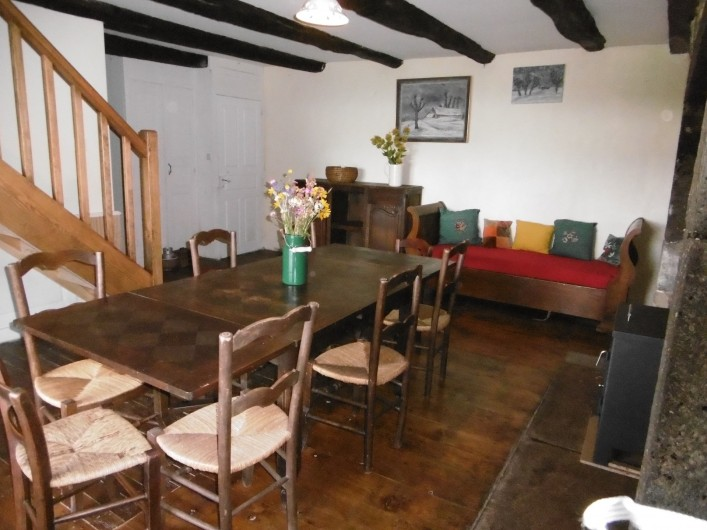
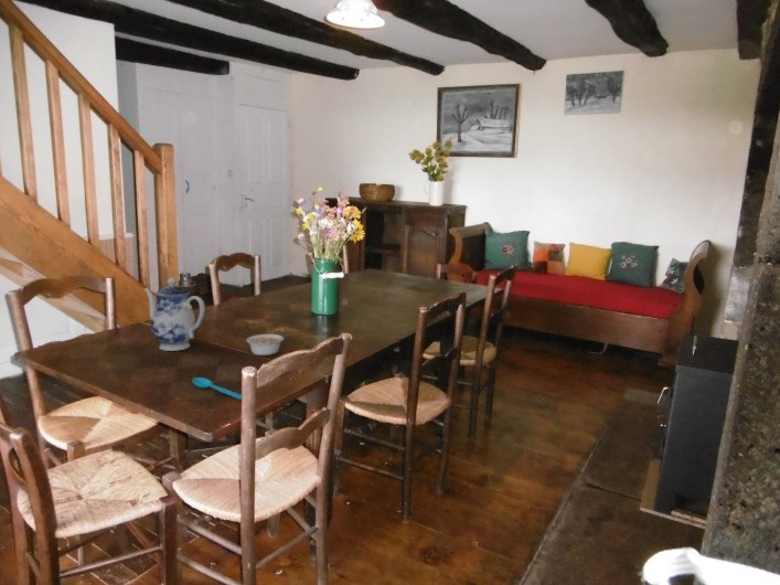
+ teapot (173, 312)
+ legume (266, 343)
+ spoon (217, 387)
